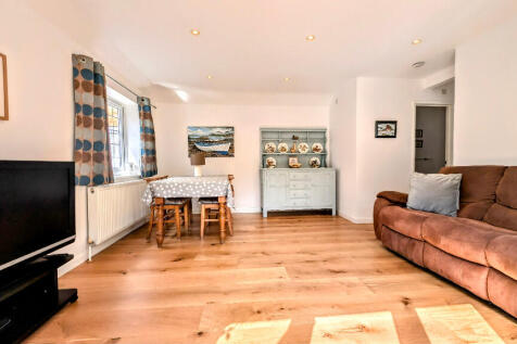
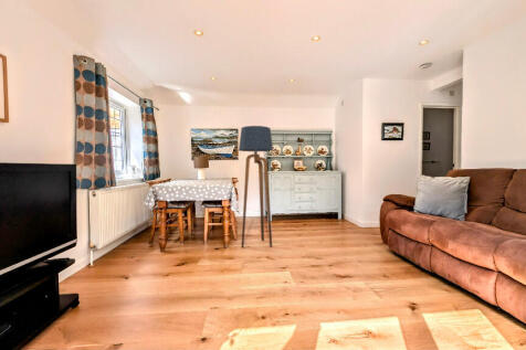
+ floor lamp (260, 187)
